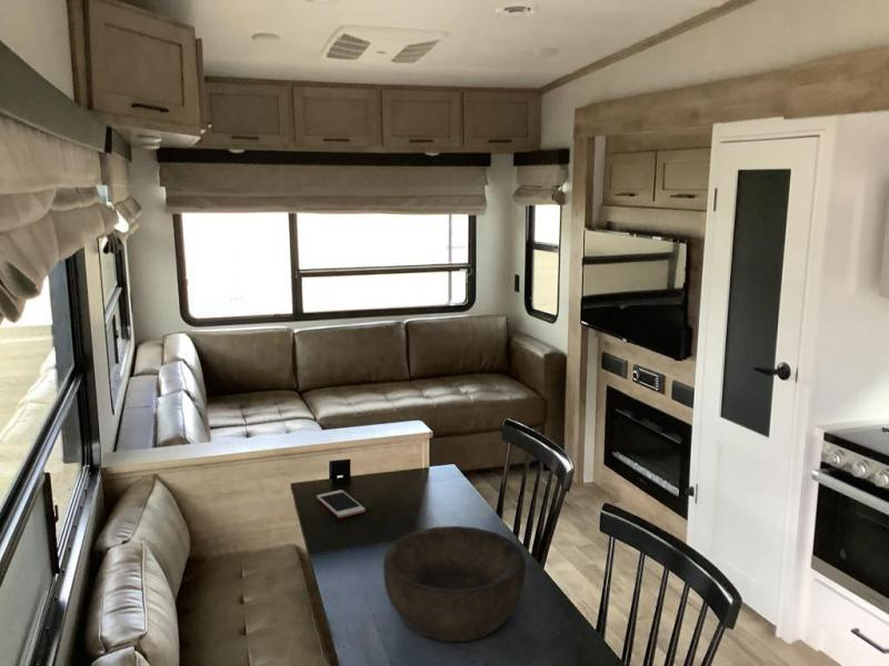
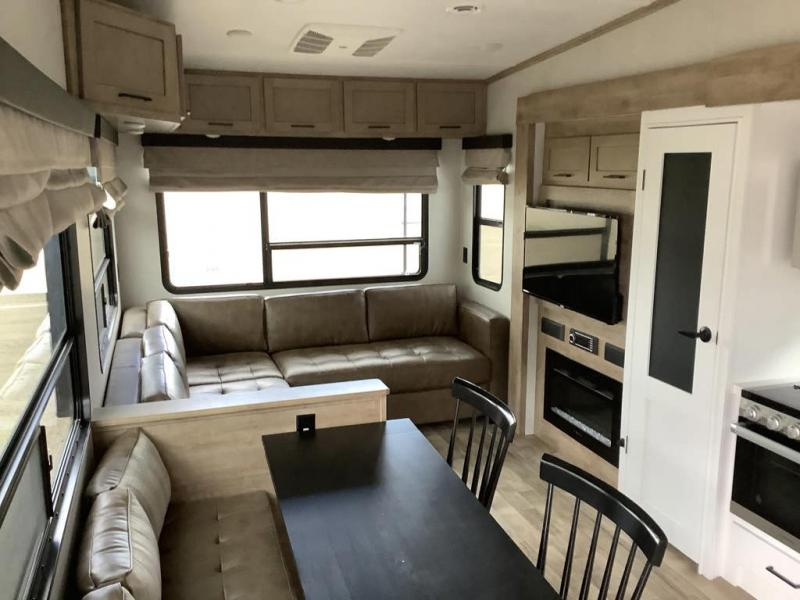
- bowl (453, 584)
- cell phone (340, 503)
